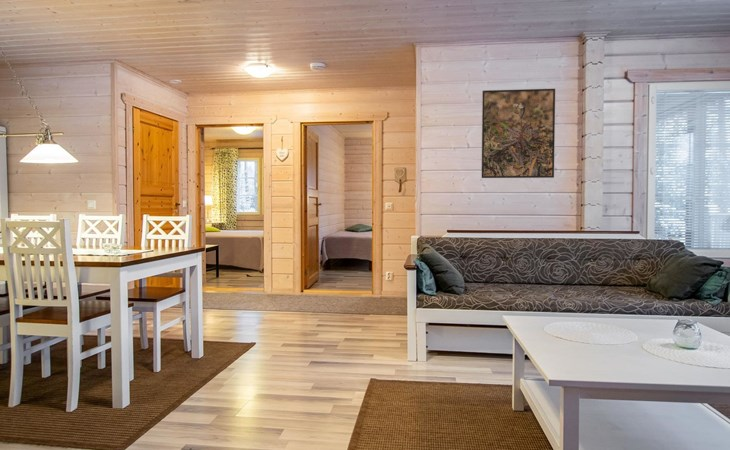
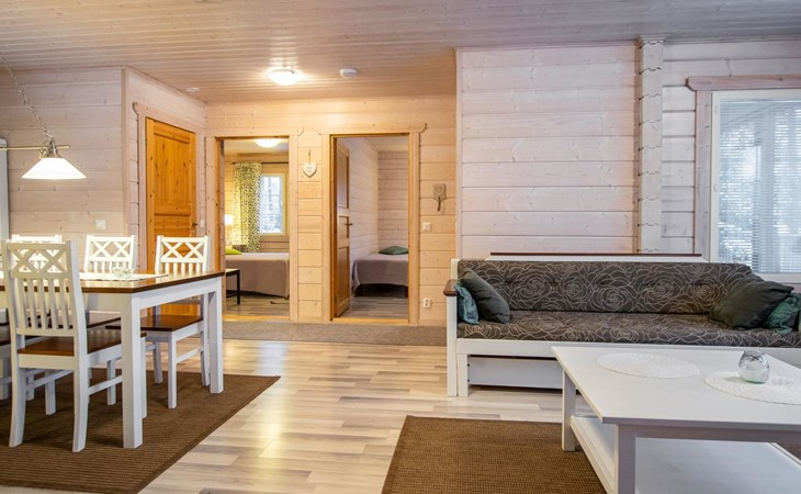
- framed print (517, 133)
